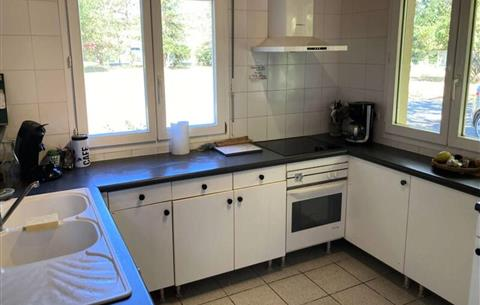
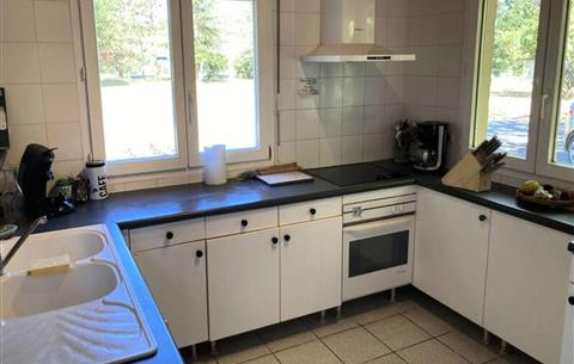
+ knife block (474, 161)
